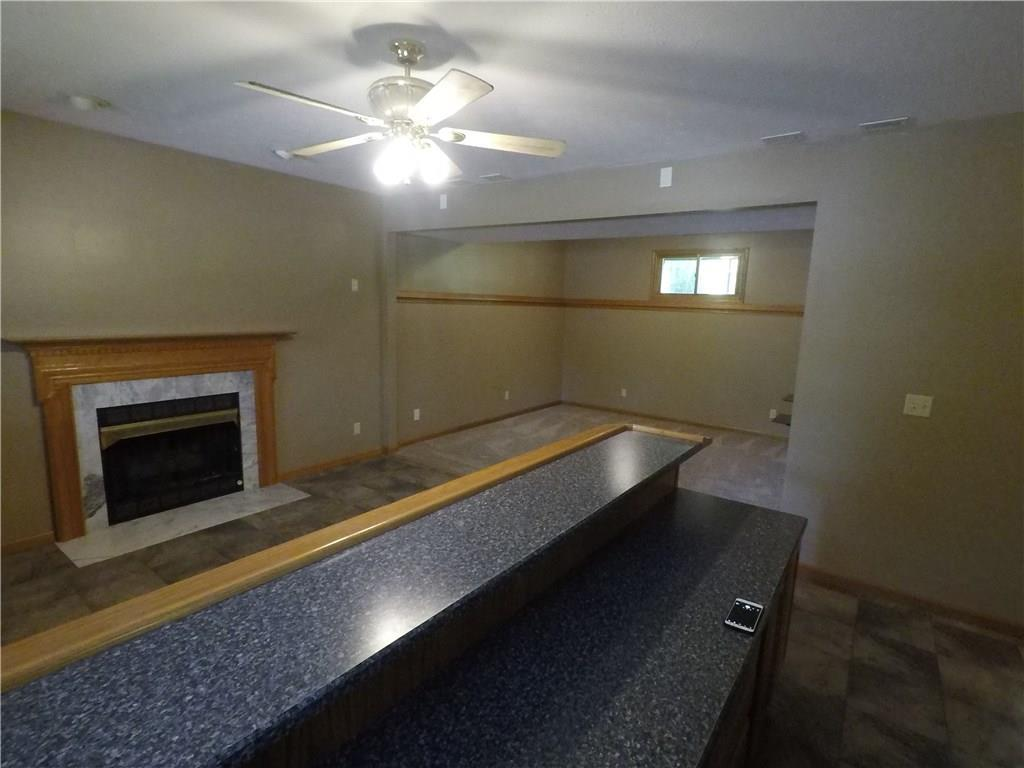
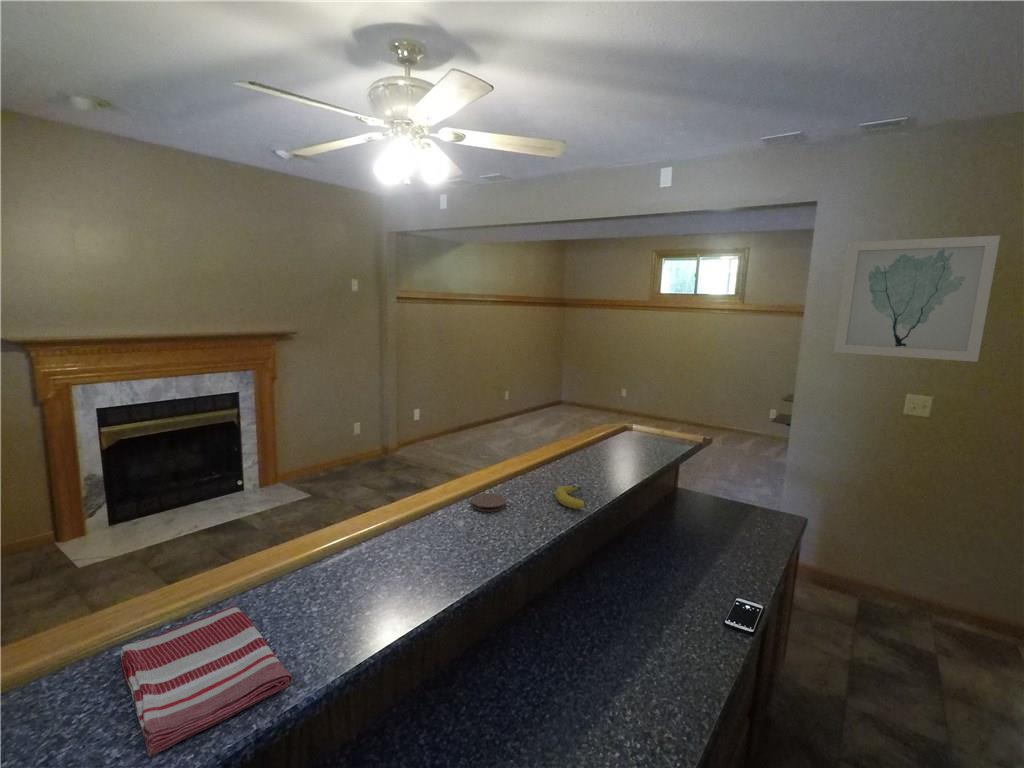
+ wall art (909, 298)
+ dish towel (202, 664)
+ fruit (572, 497)
+ coaster (488, 502)
